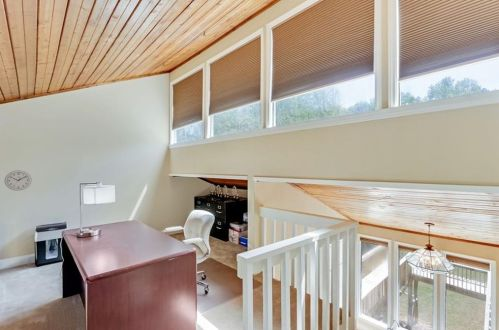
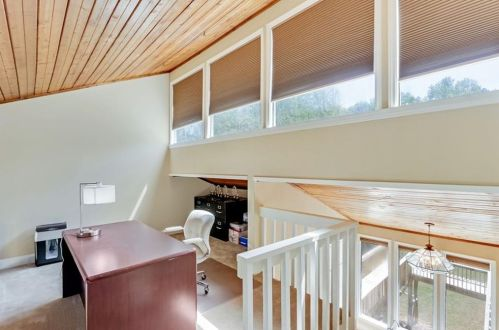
- wall clock (18, 180)
